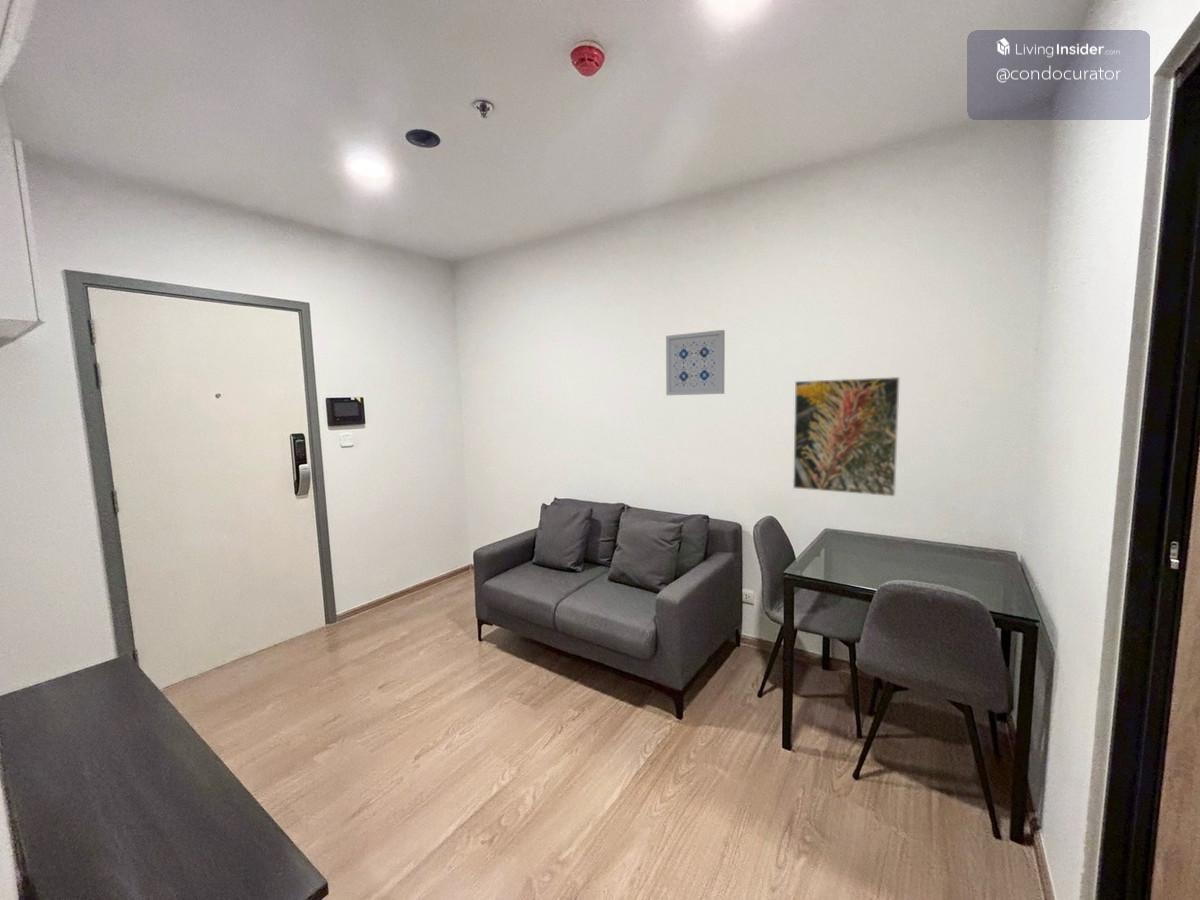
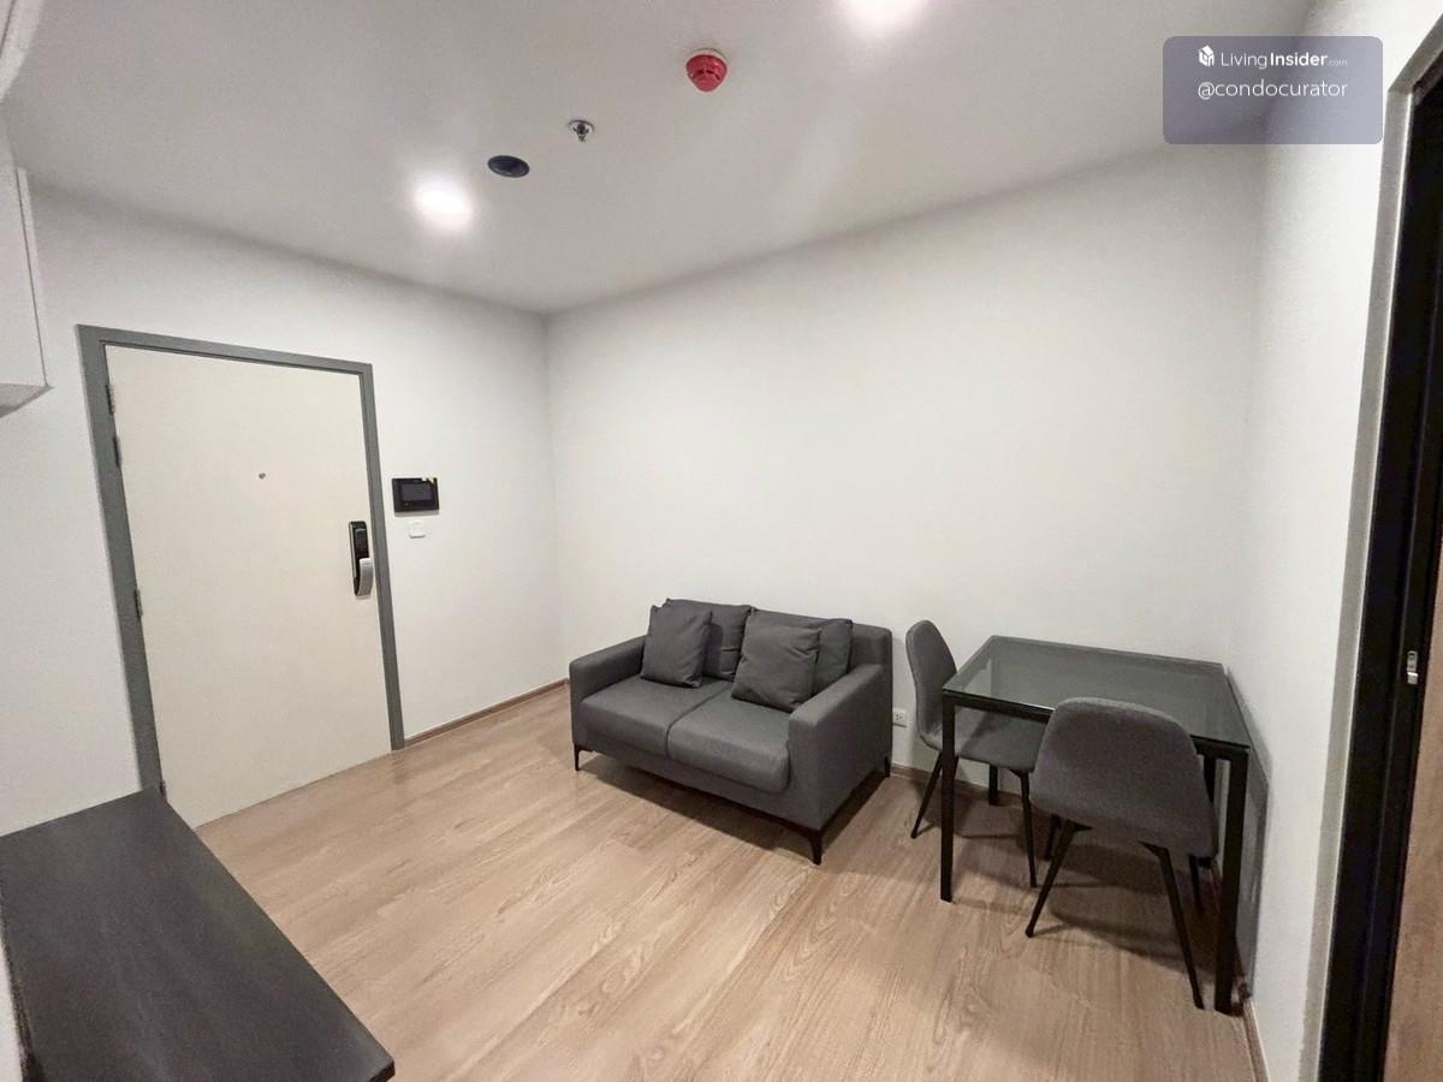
- wall art (694, 364)
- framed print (843, 436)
